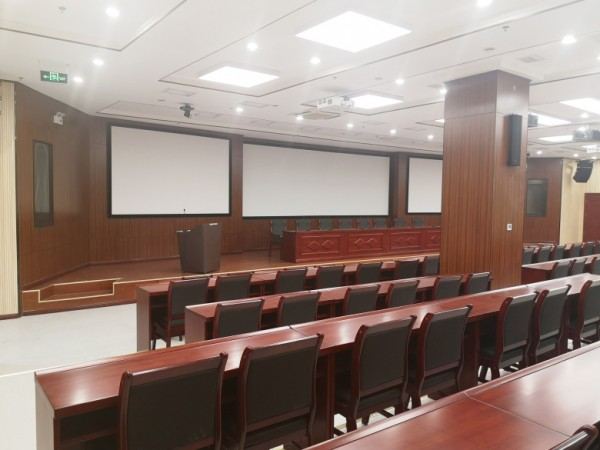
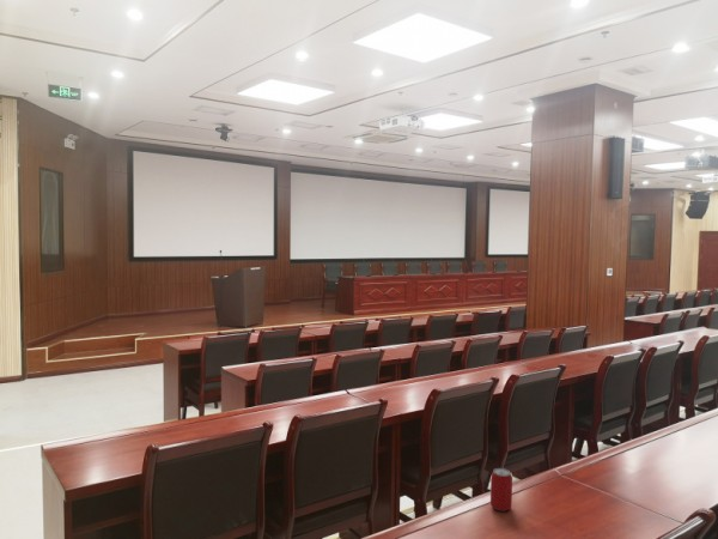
+ beverage can (500, 489)
